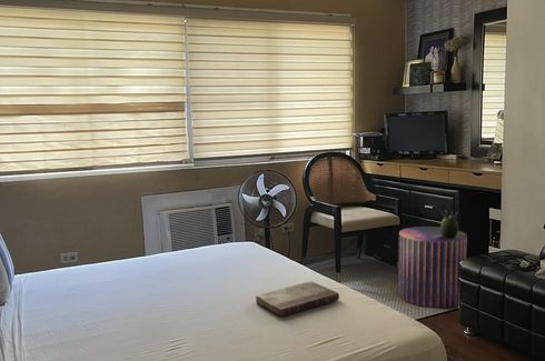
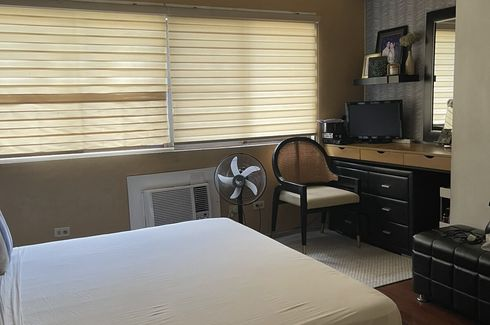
- succulent plant (448, 223)
- book (297, 298)
- stool (432, 264)
